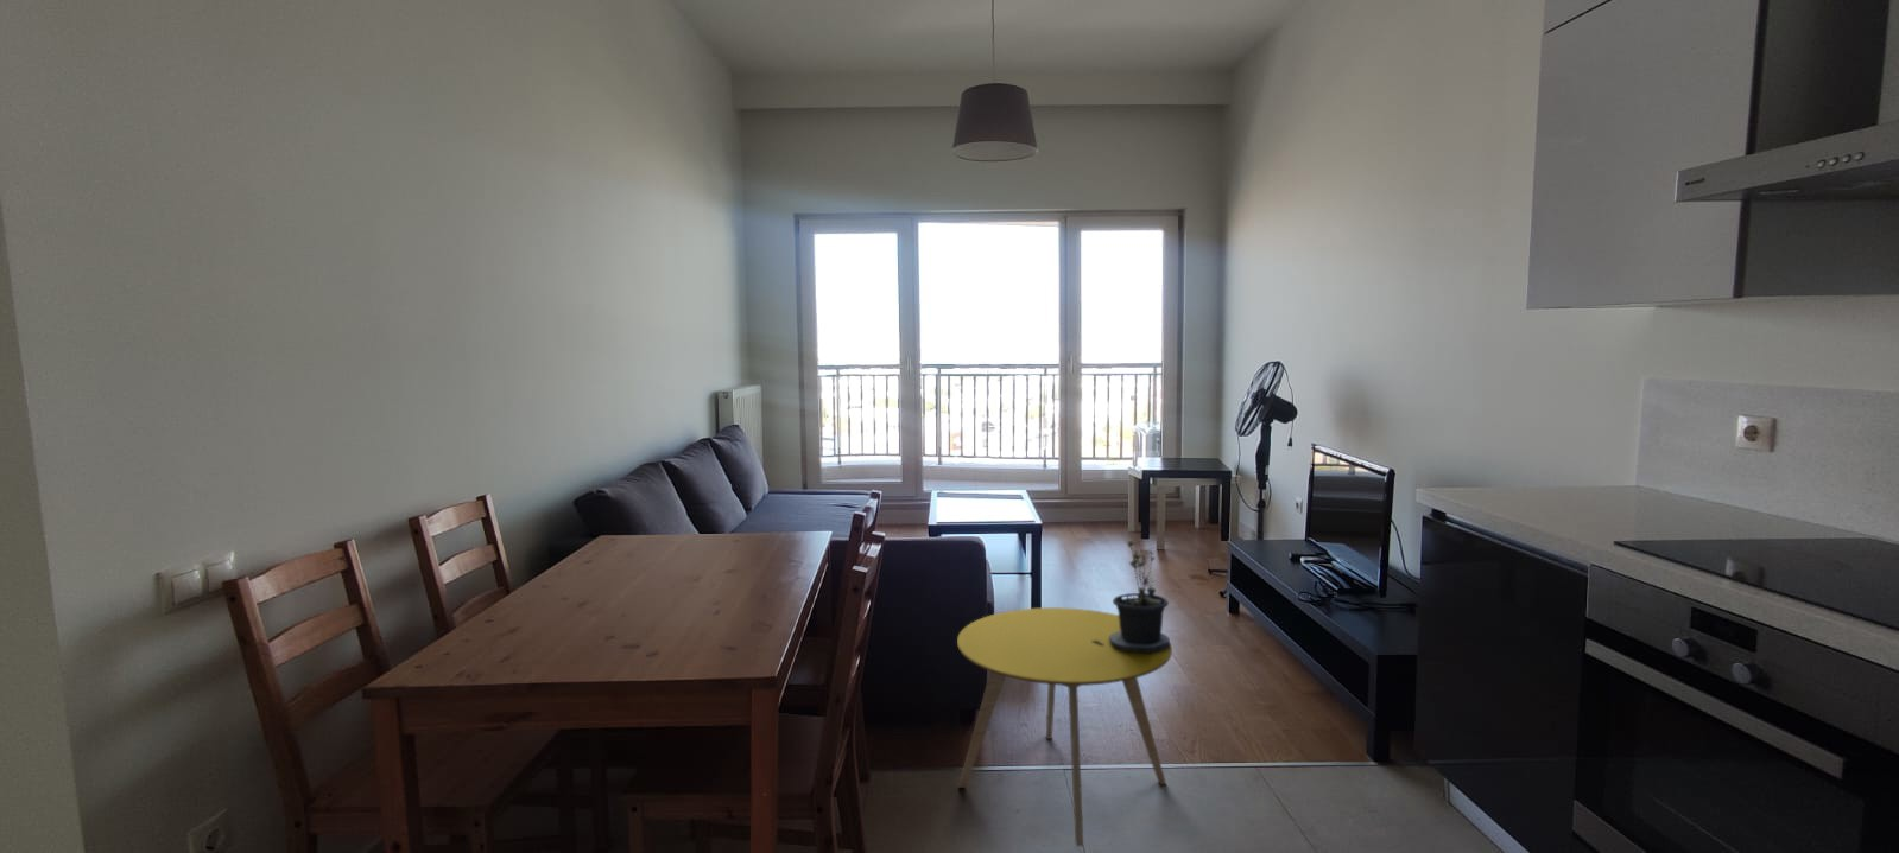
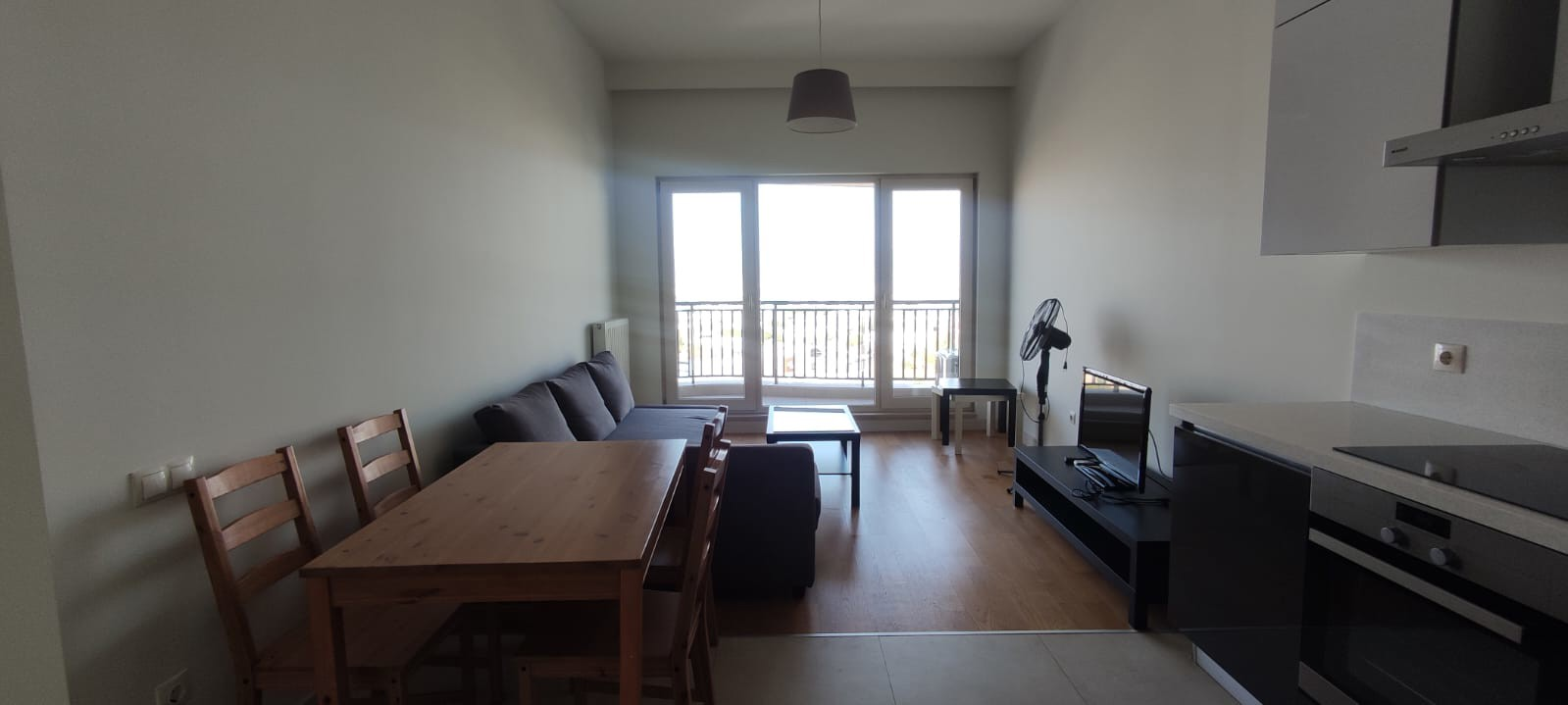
- potted plant (1137, 588)
- side table (1069, 711)
